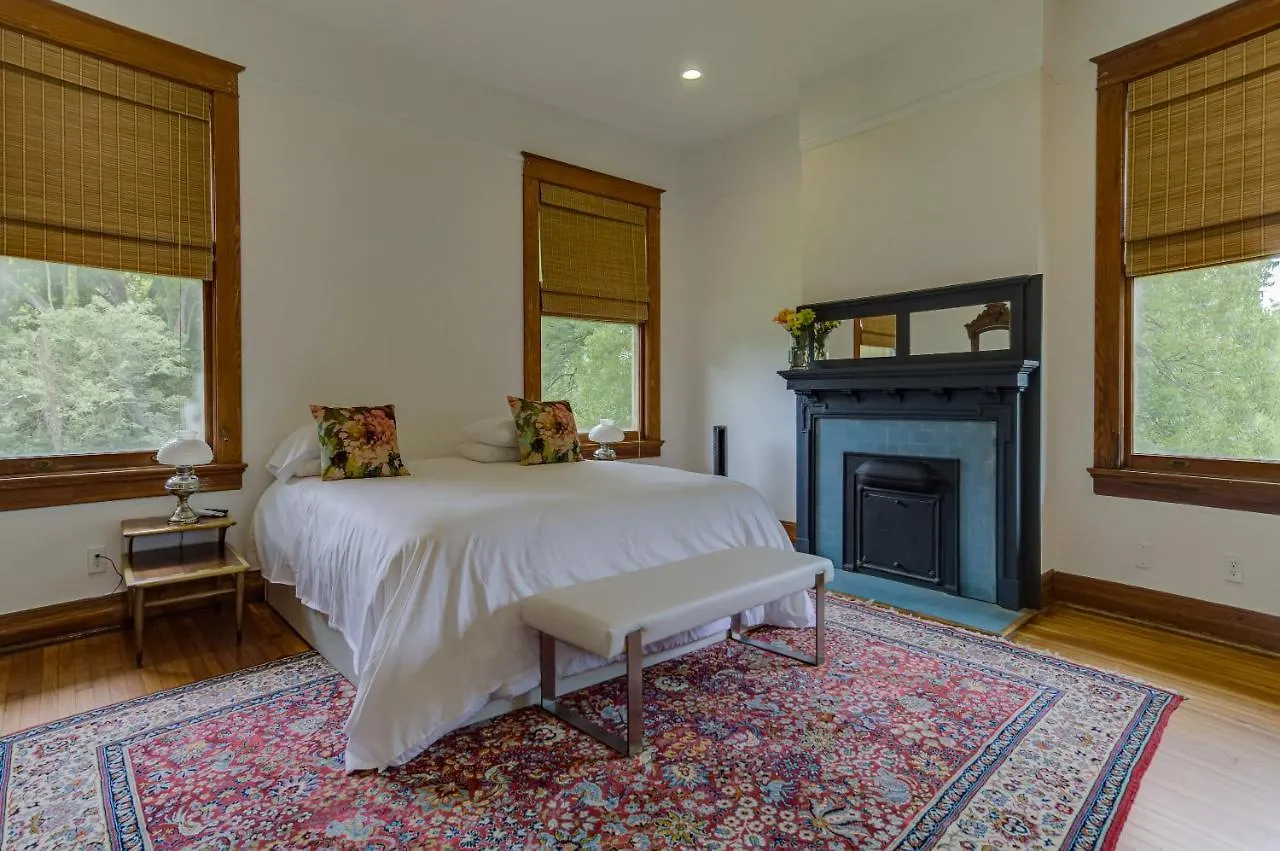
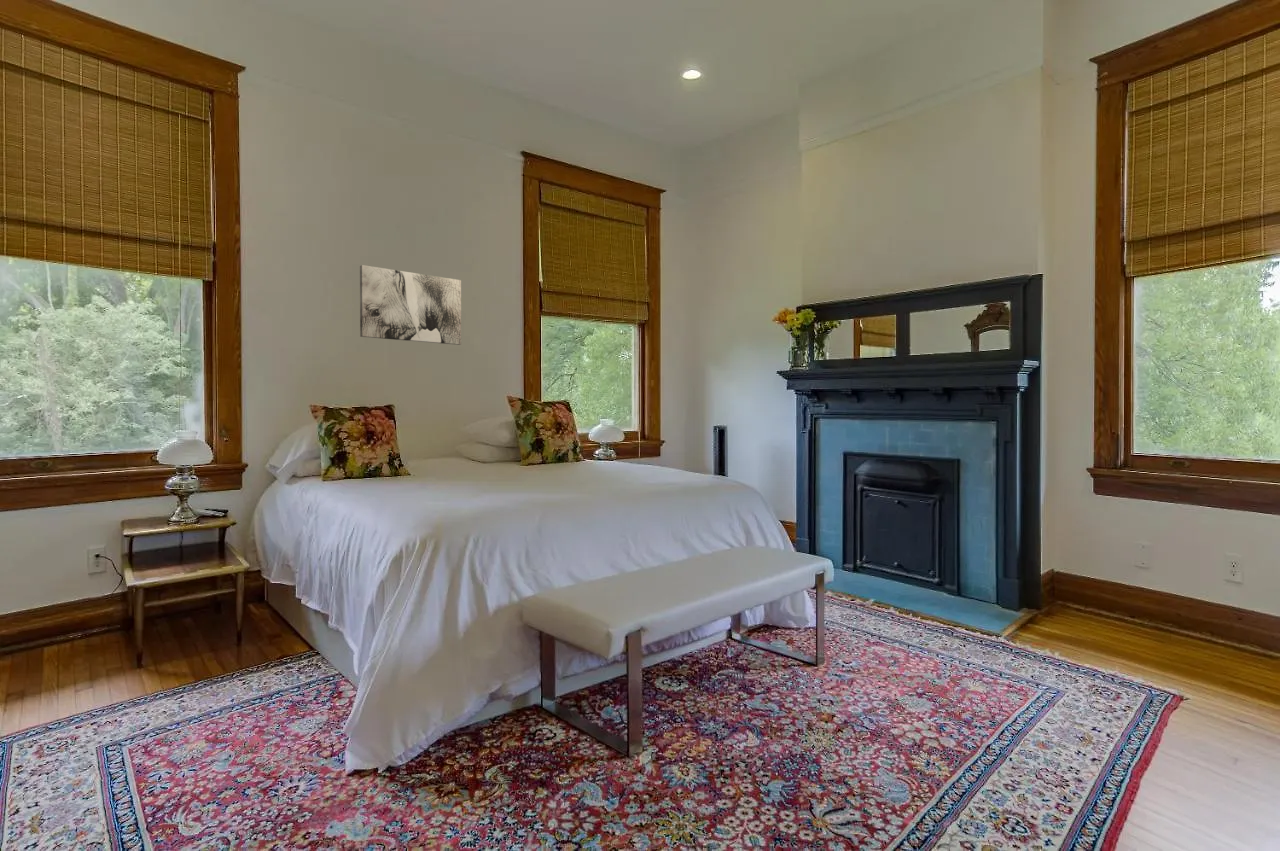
+ wall art (413, 307)
